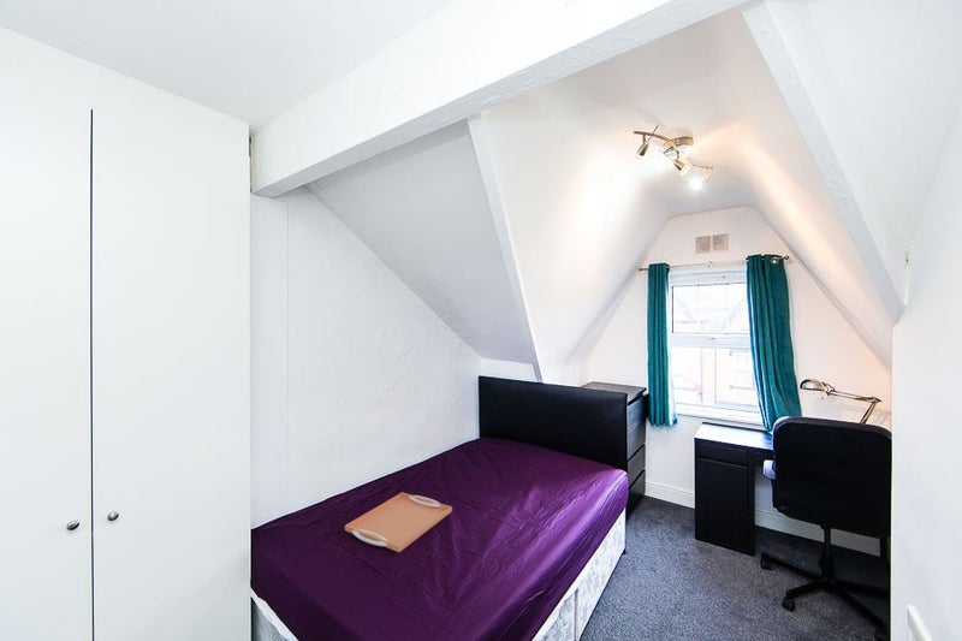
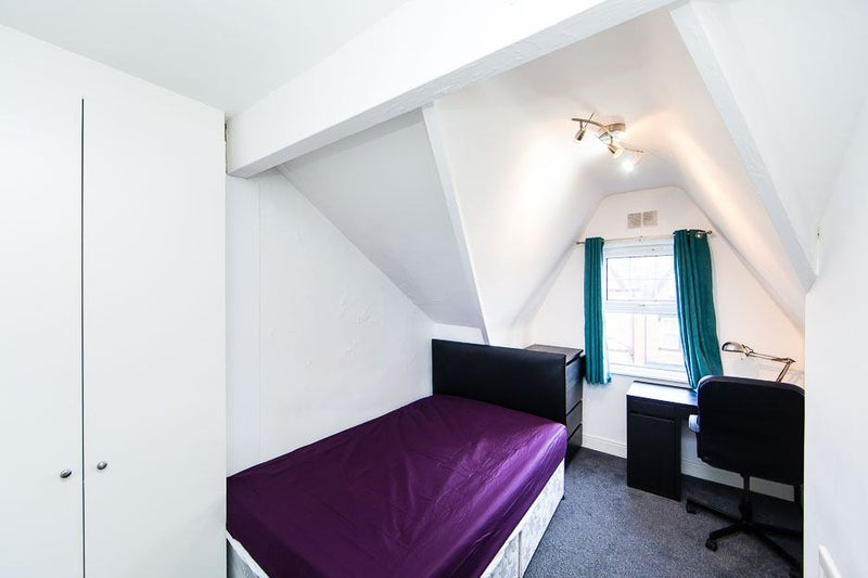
- serving tray (400, 517)
